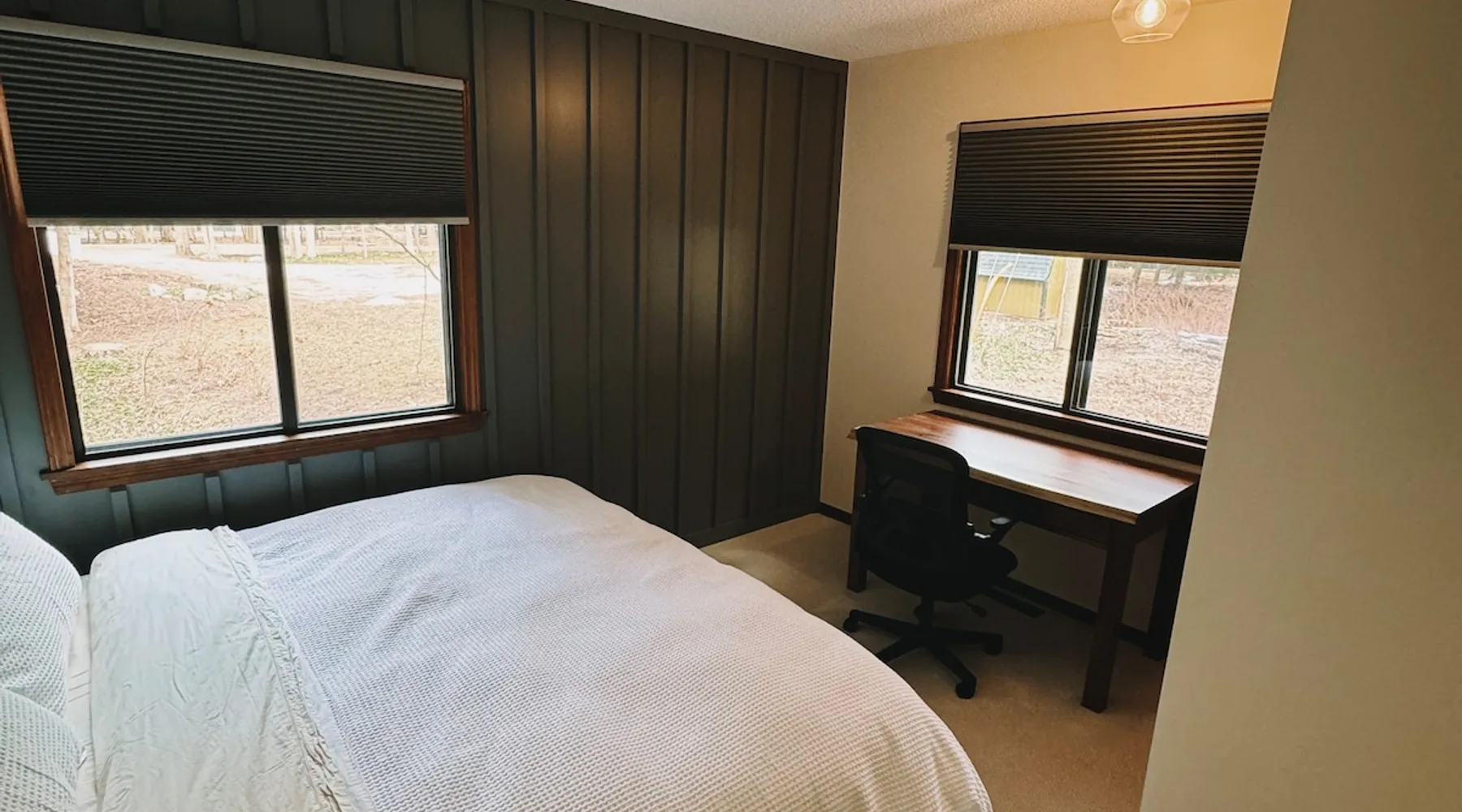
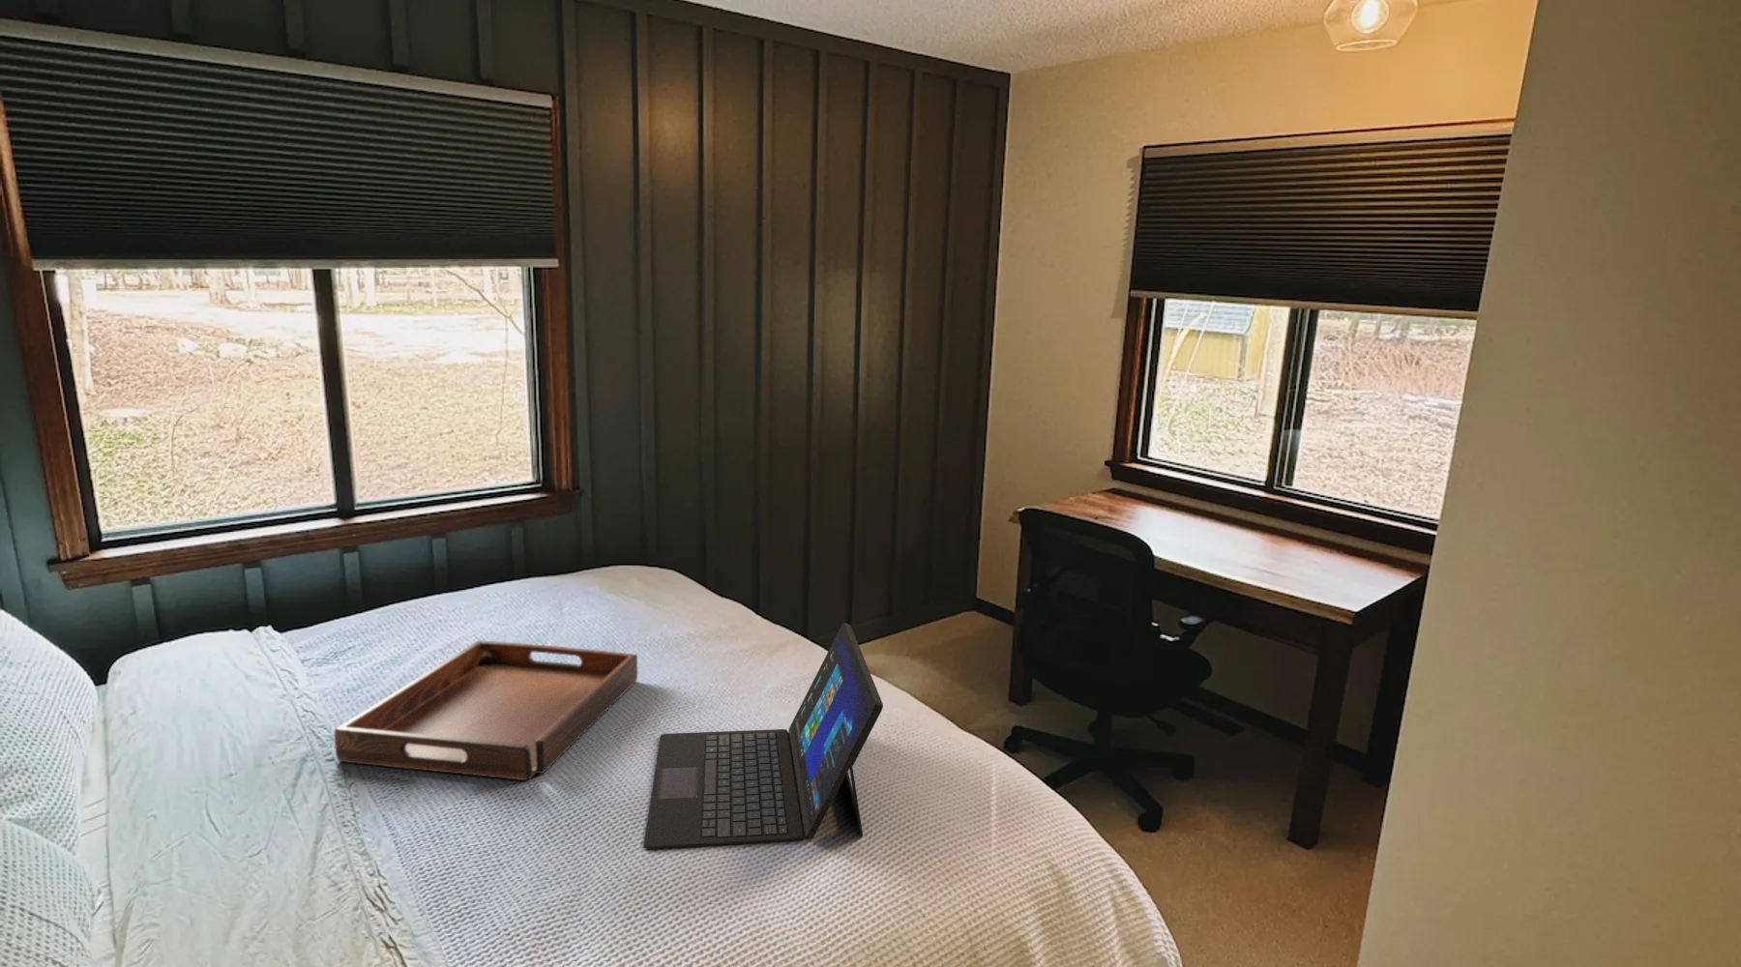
+ laptop (760, 730)
+ serving tray (503, 701)
